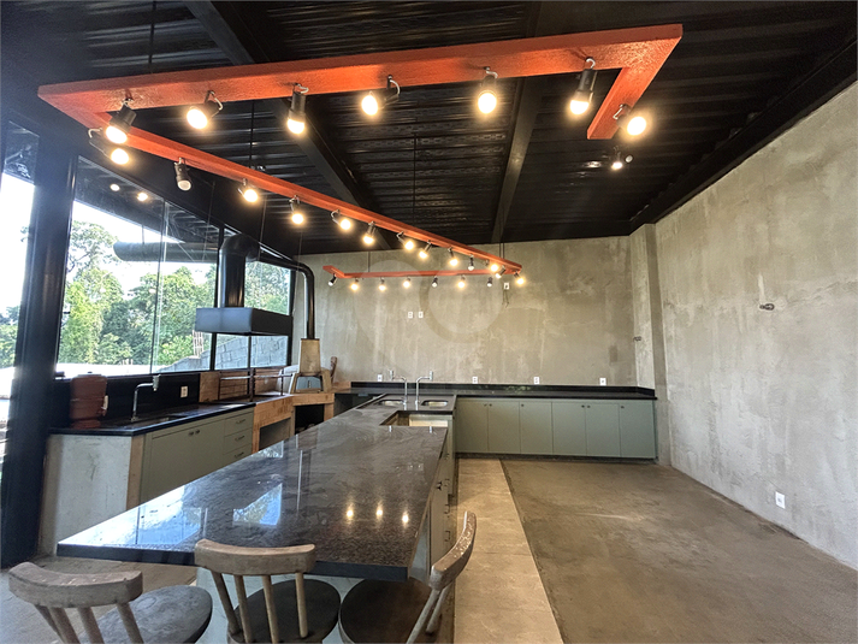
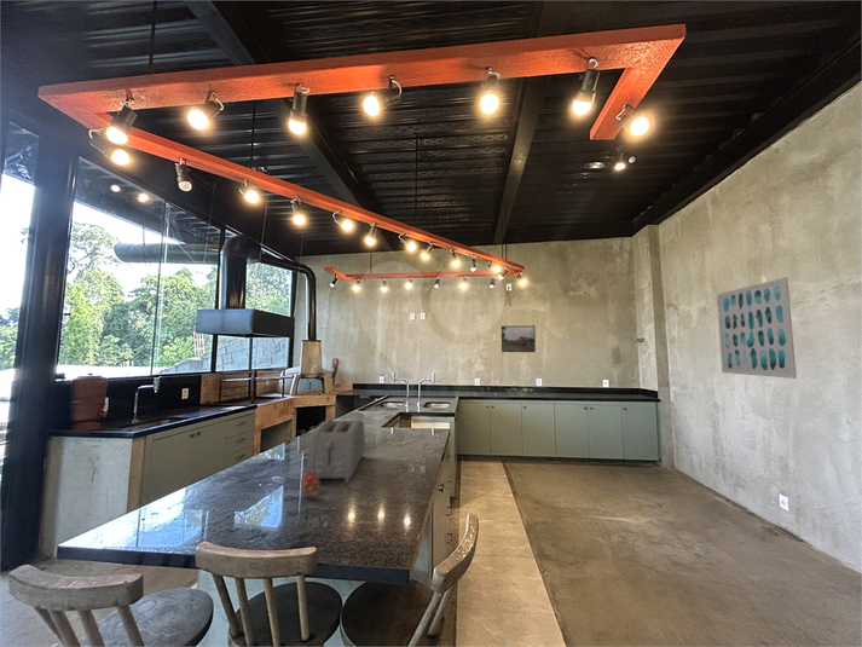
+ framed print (517, 339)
+ wall art (751, 330)
+ toaster (339, 445)
+ fruit (309, 481)
